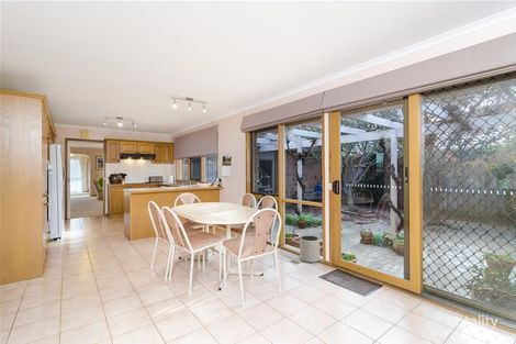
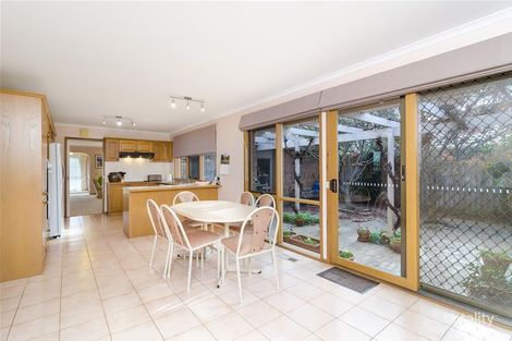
- plant pot (310, 248)
